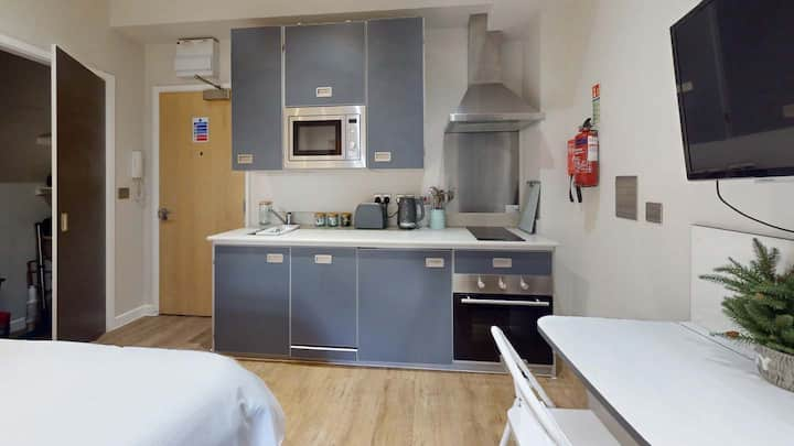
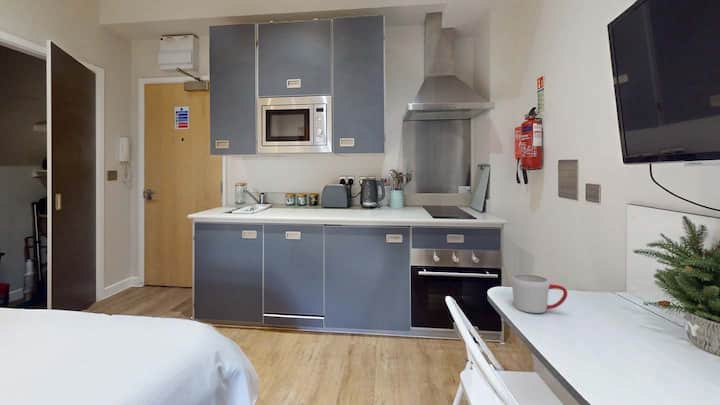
+ mug (538, 294)
